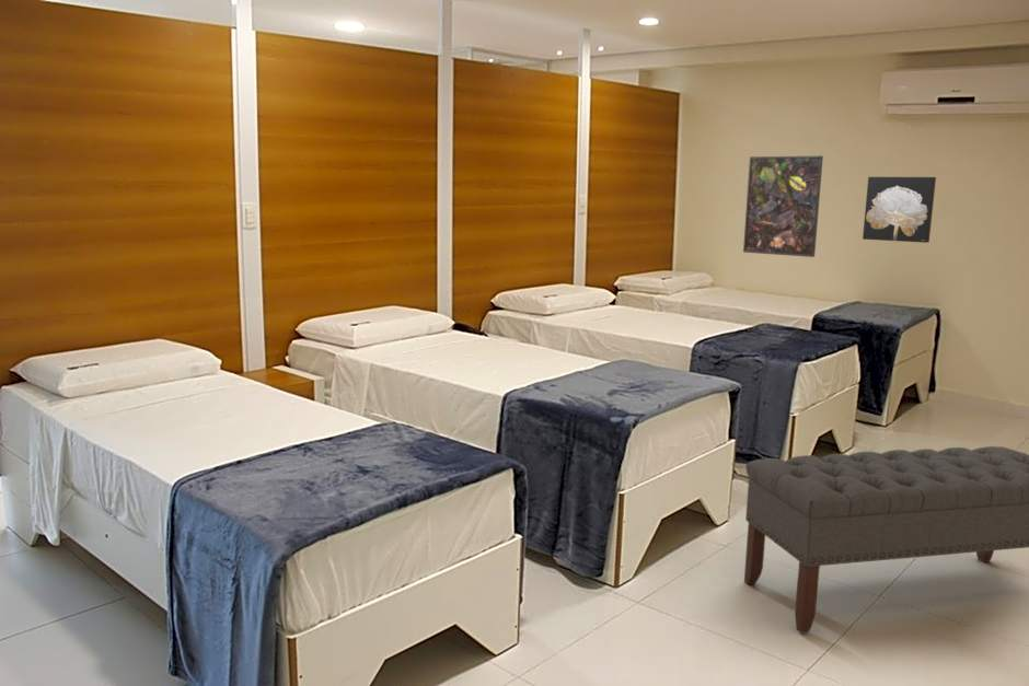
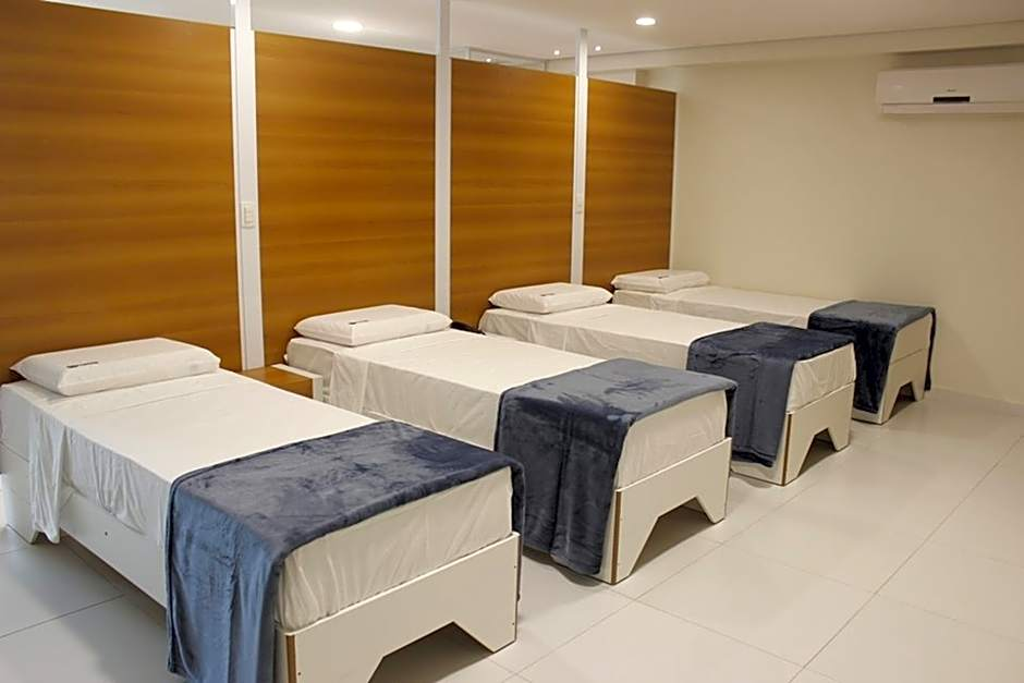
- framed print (781, 206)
- wall art (898, 209)
- bench (907, 528)
